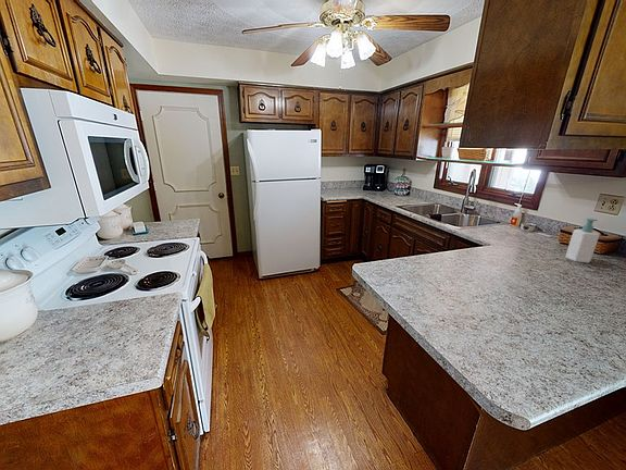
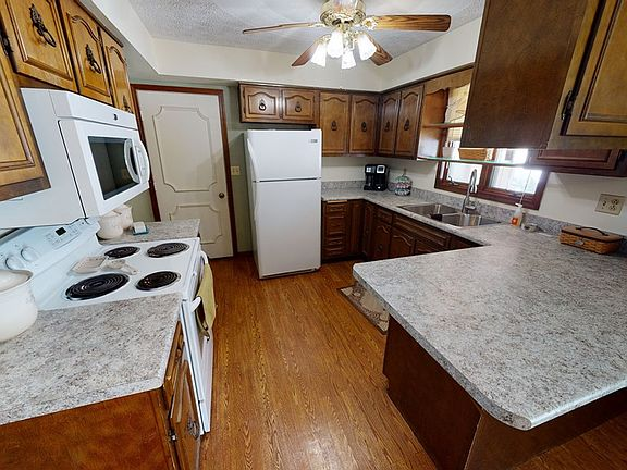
- soap bottle (584, 239)
